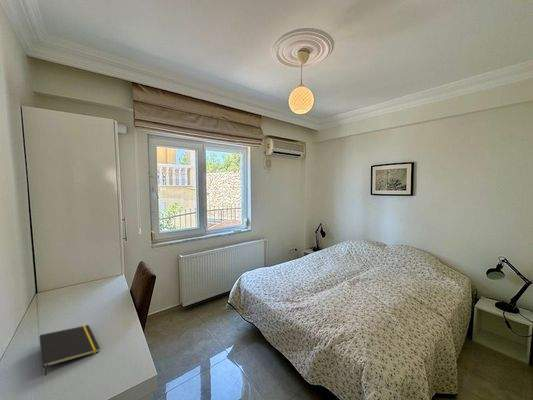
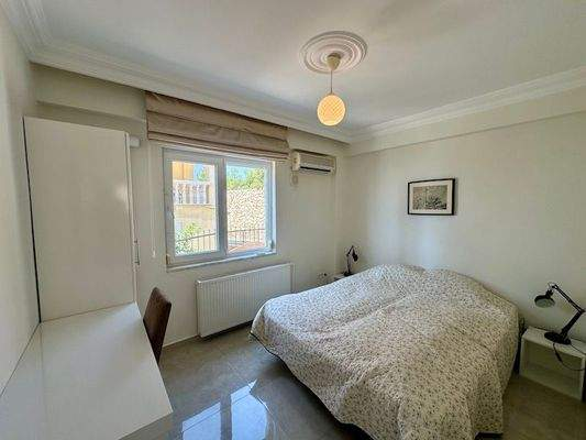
- notepad (69, 343)
